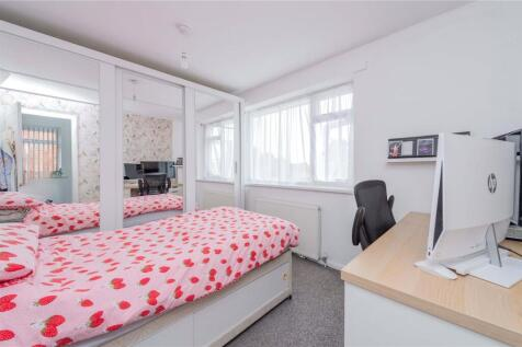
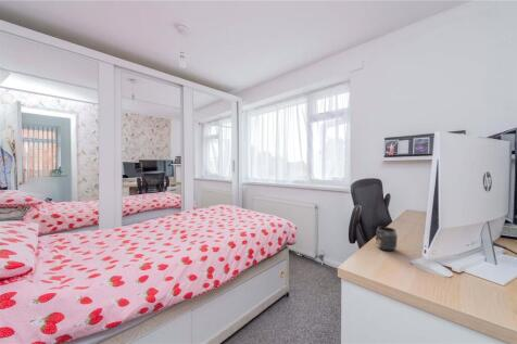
+ mug (383, 237)
